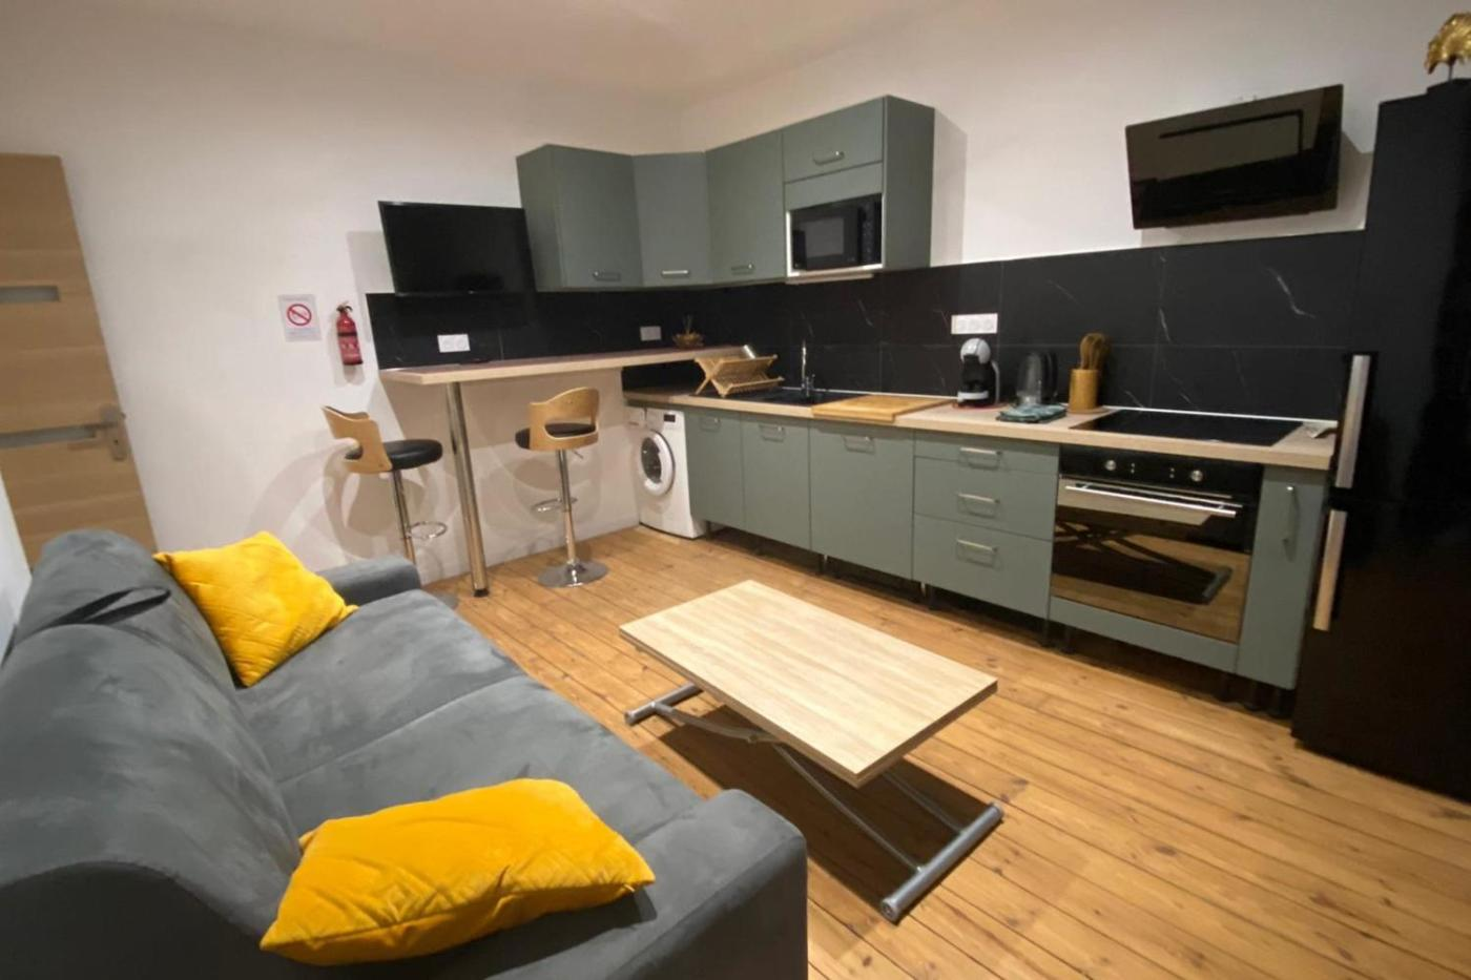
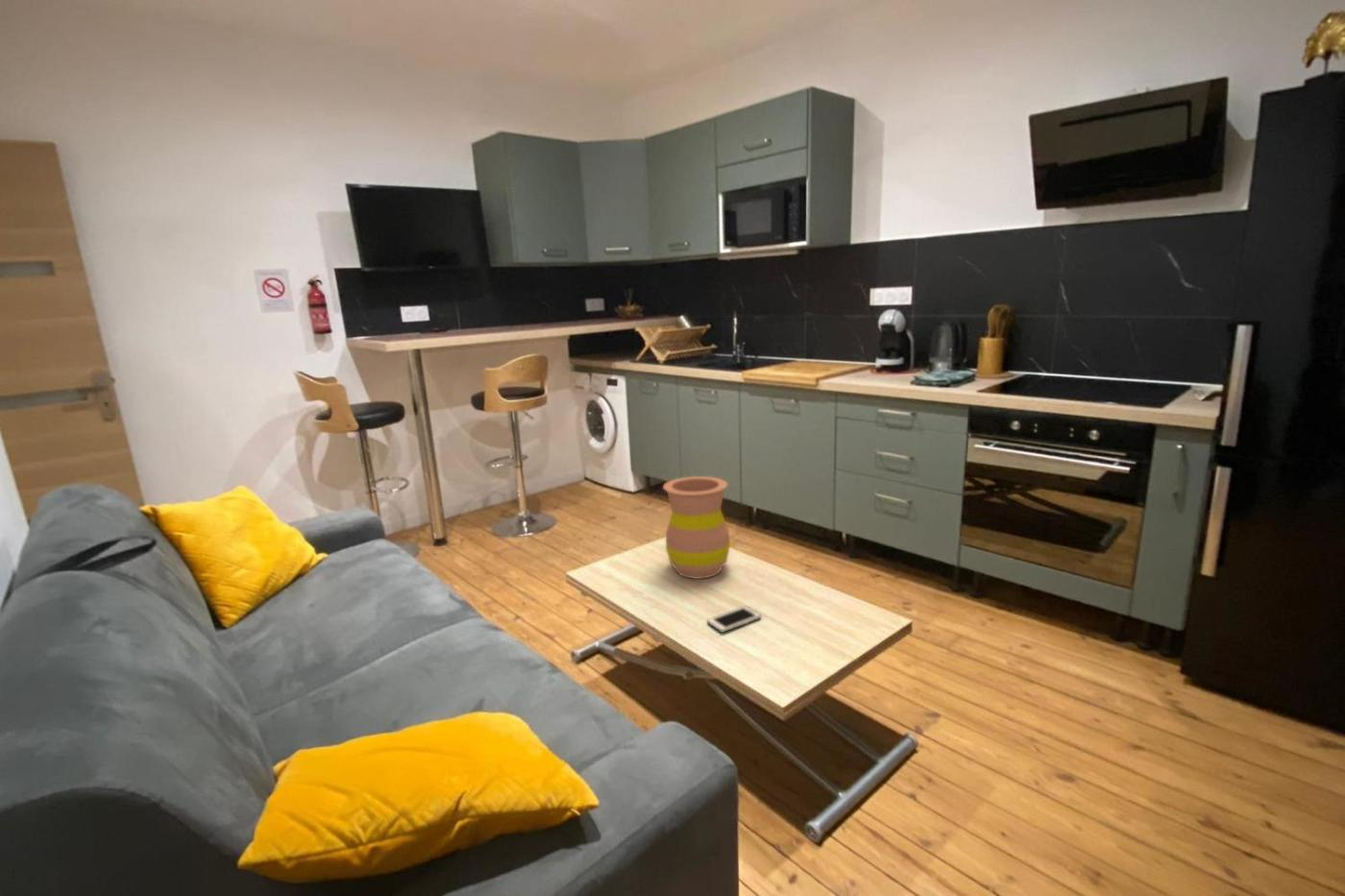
+ cell phone (734, 618)
+ vase (697, 527)
